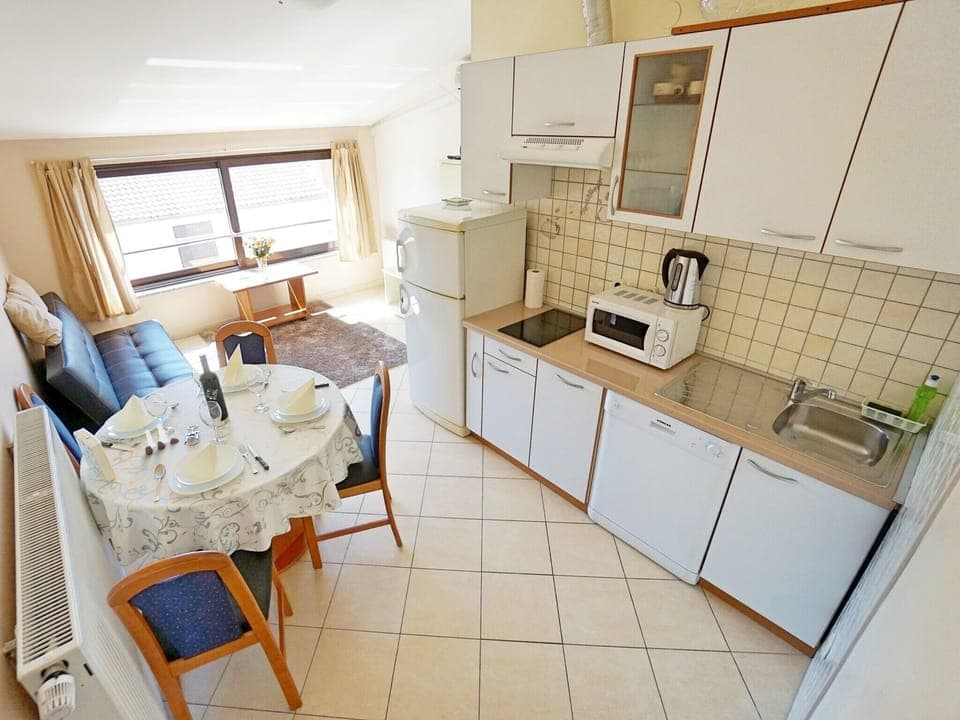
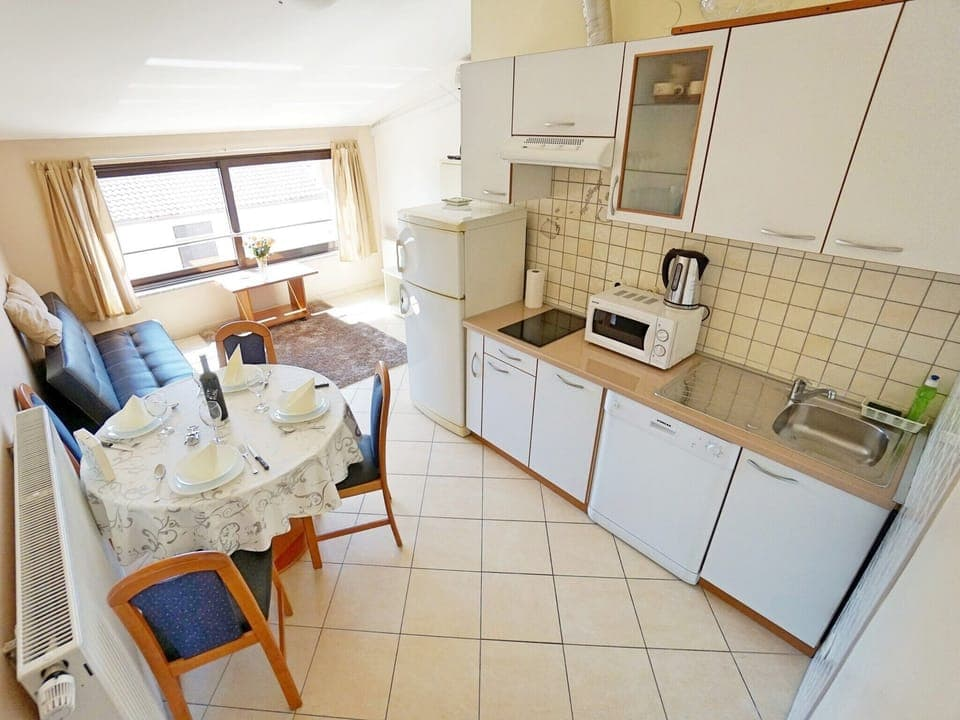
- salt and pepper shaker set (159, 435)
